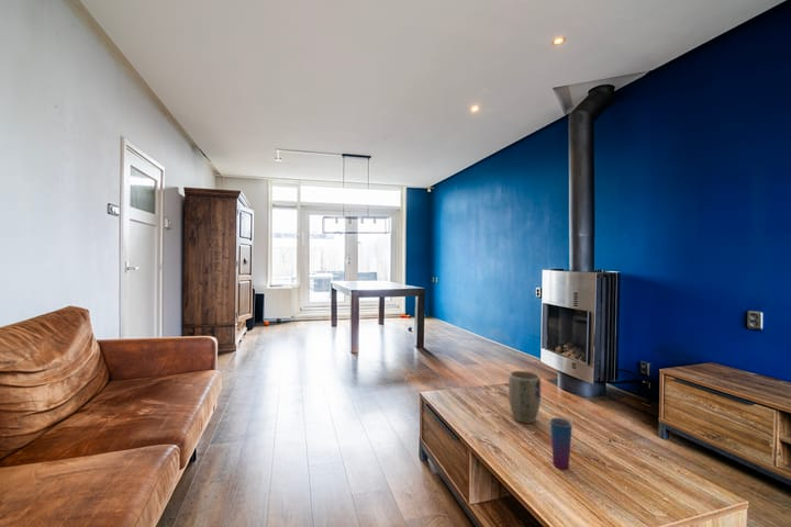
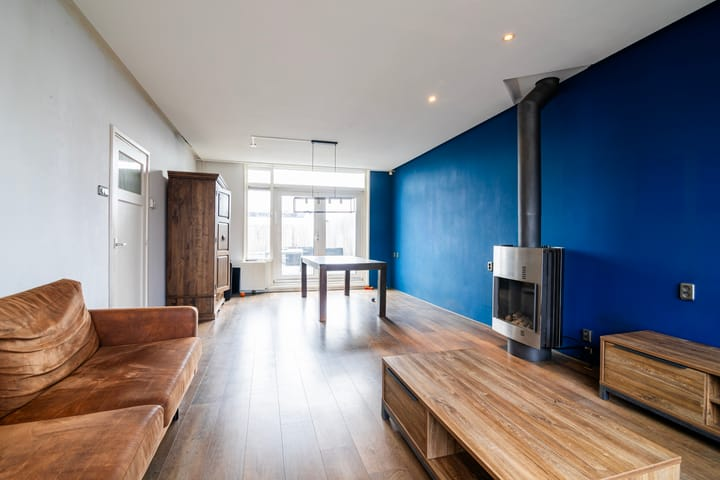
- plant pot (524, 396)
- cup (560, 444)
